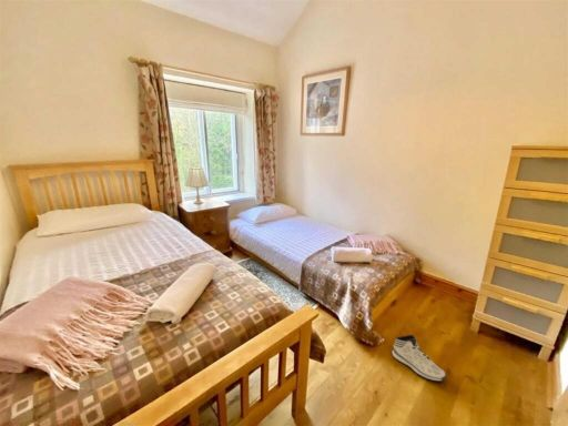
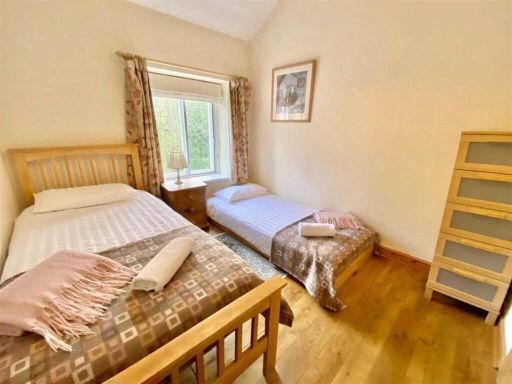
- sneaker (418, 355)
